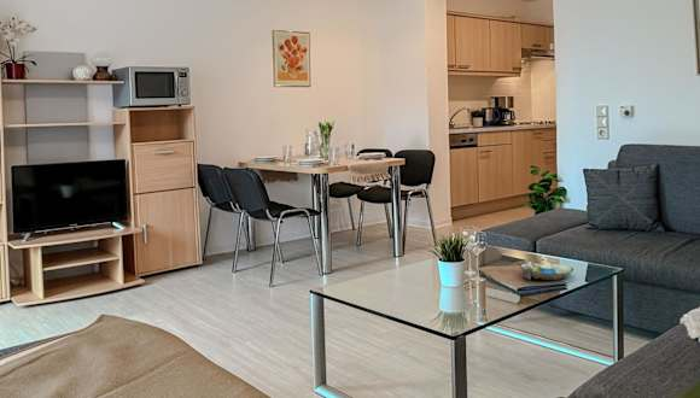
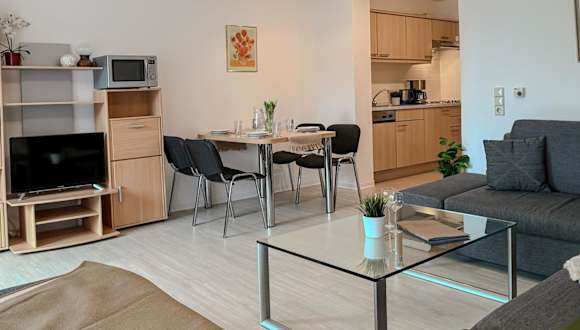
- decorative bowl (541, 268)
